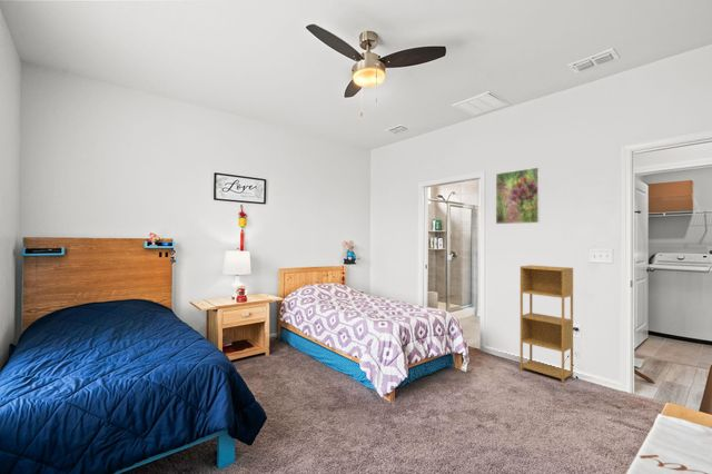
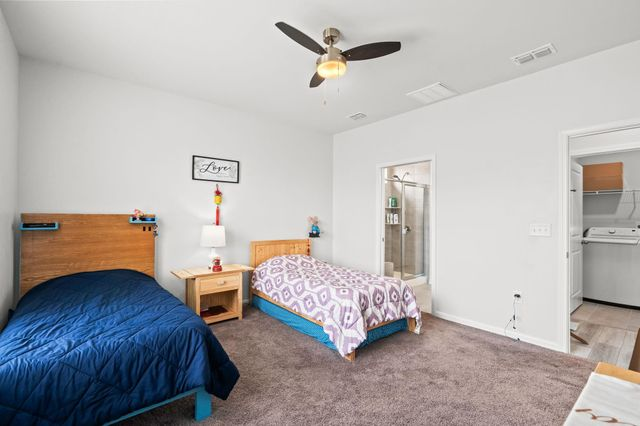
- shelving unit (545, 319)
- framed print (516, 197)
